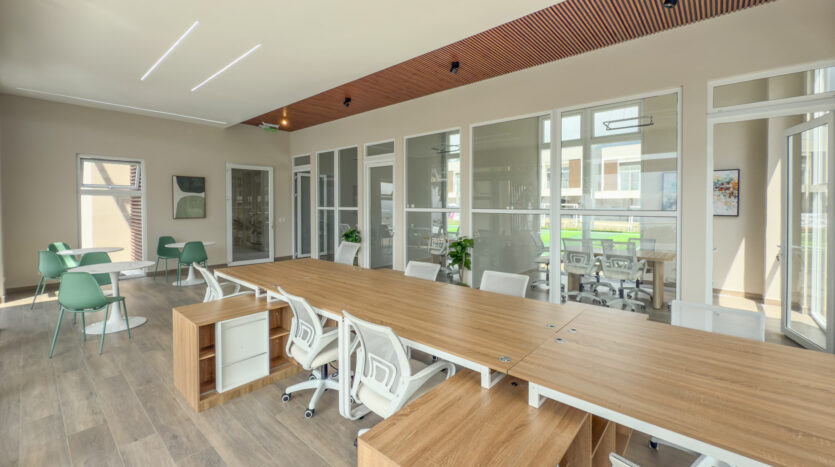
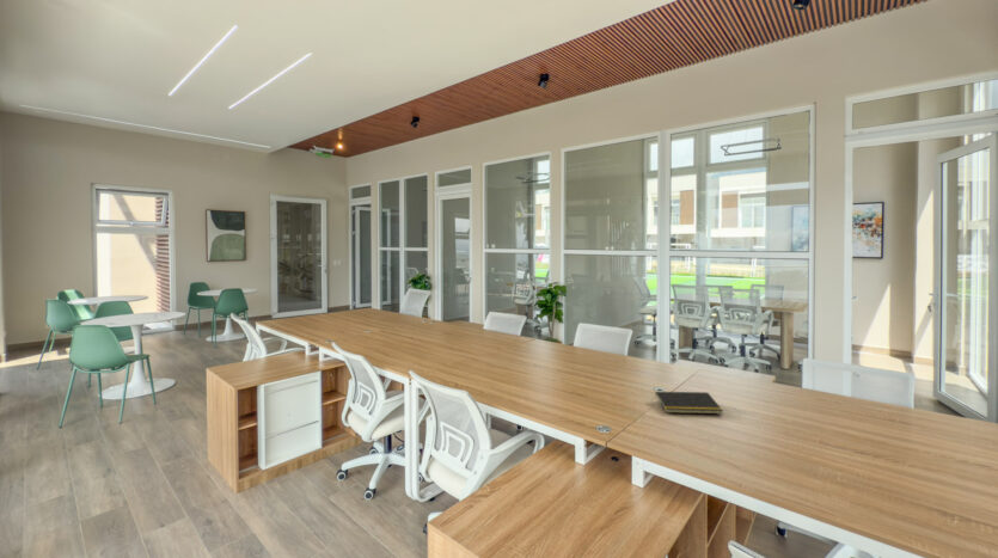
+ notepad (687, 401)
